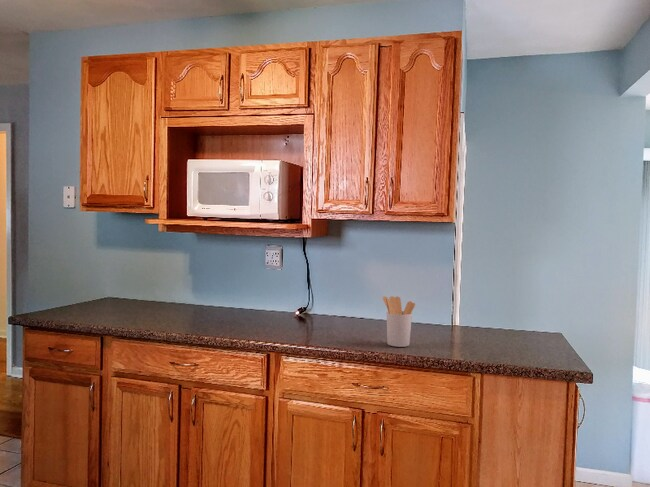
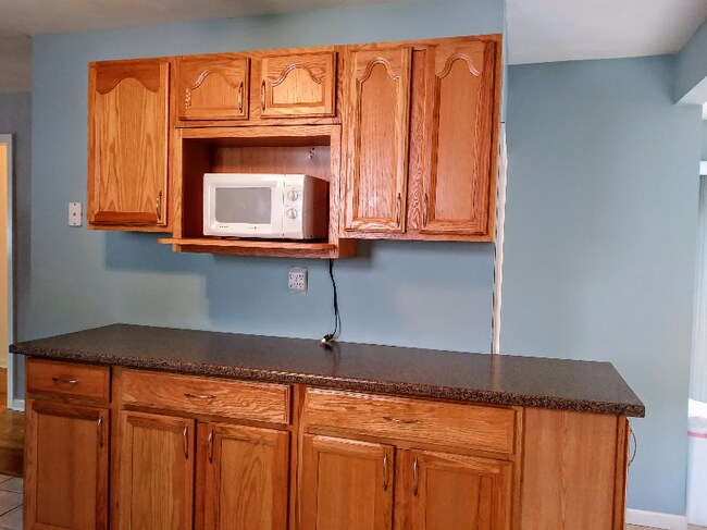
- utensil holder (396, 319)
